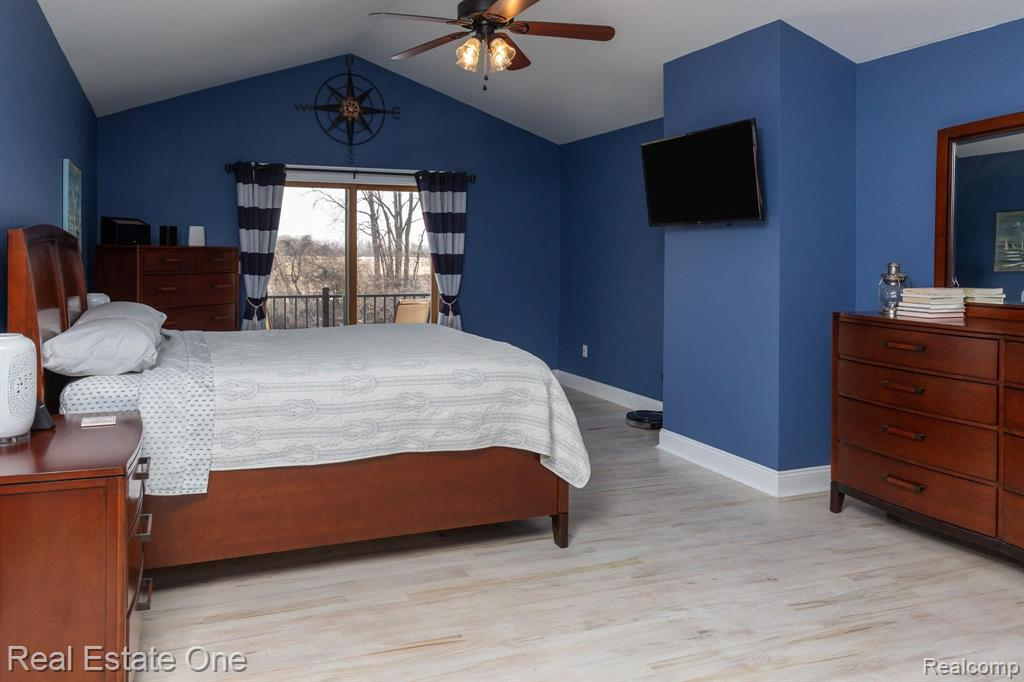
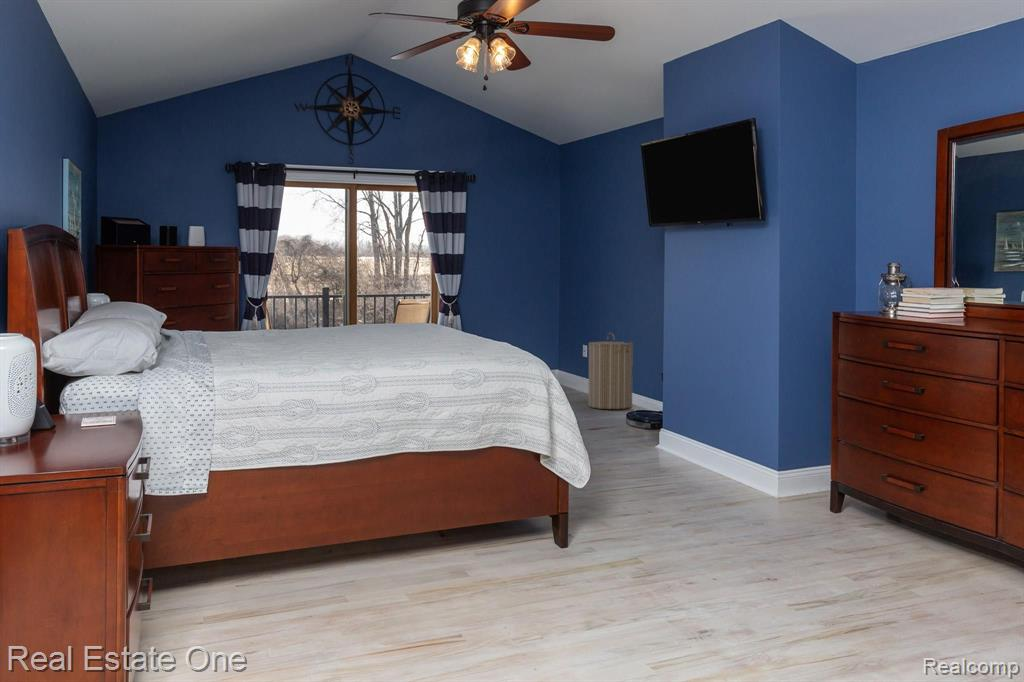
+ laundry hamper (610, 369)
